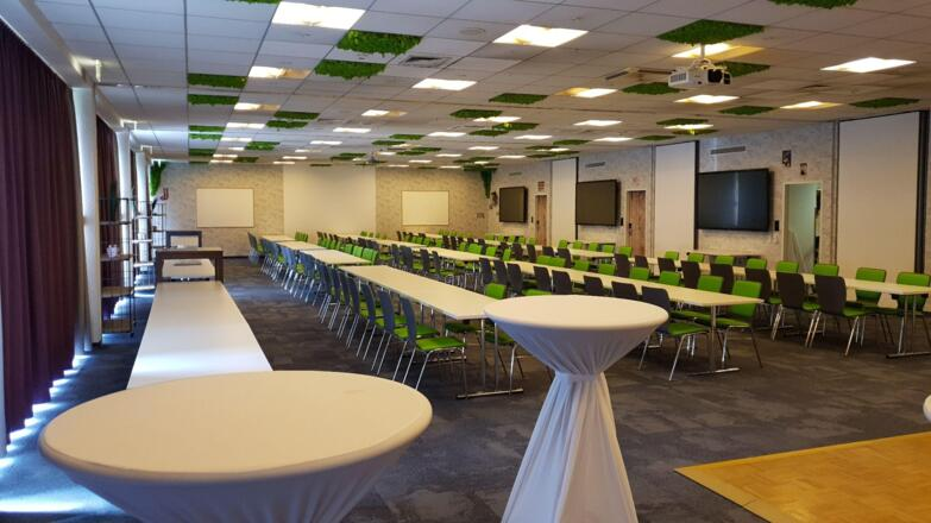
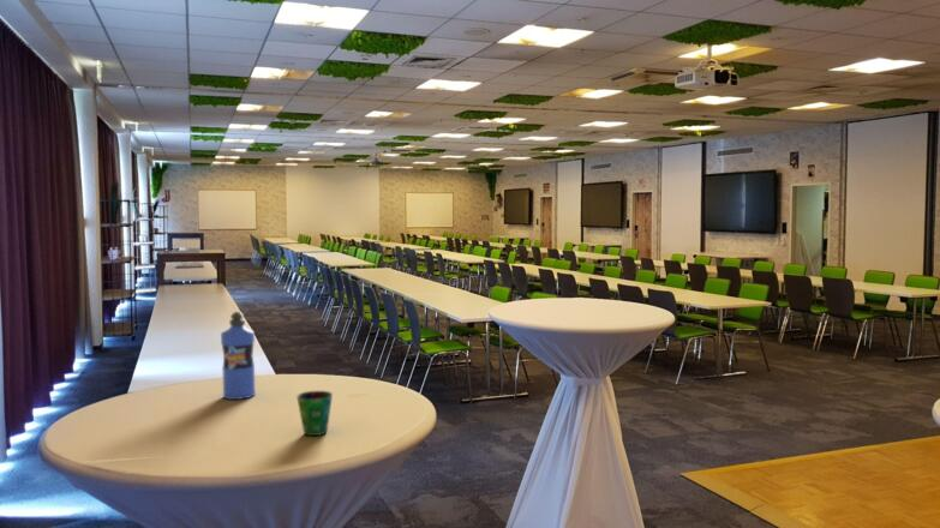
+ water bottle (238, 354)
+ cup (313, 412)
